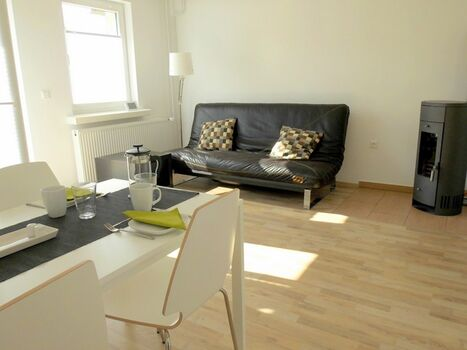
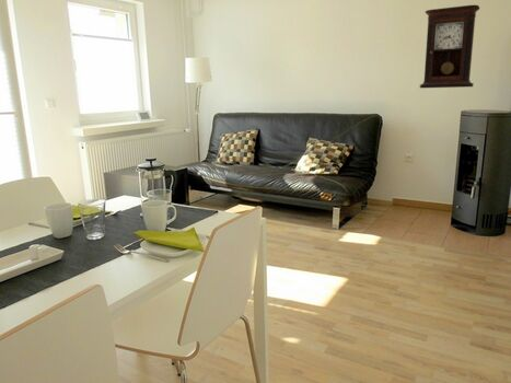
+ pendulum clock (448, 48)
